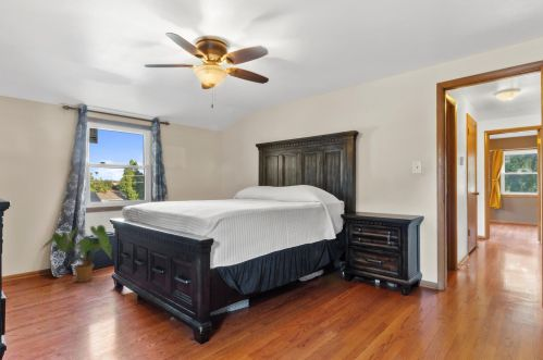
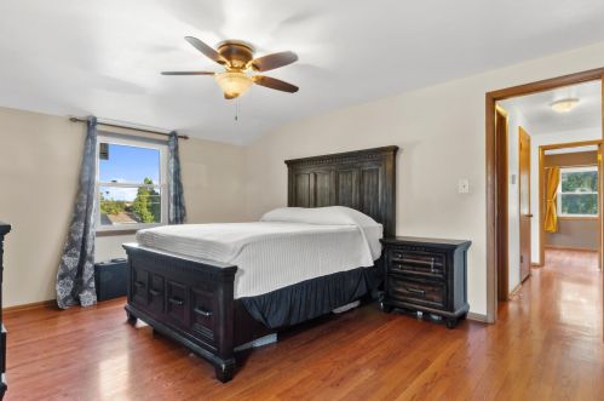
- house plant (81, 252)
